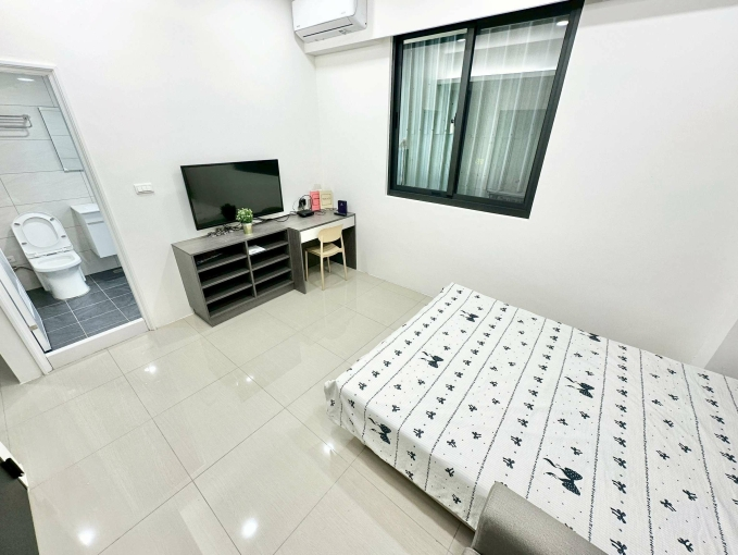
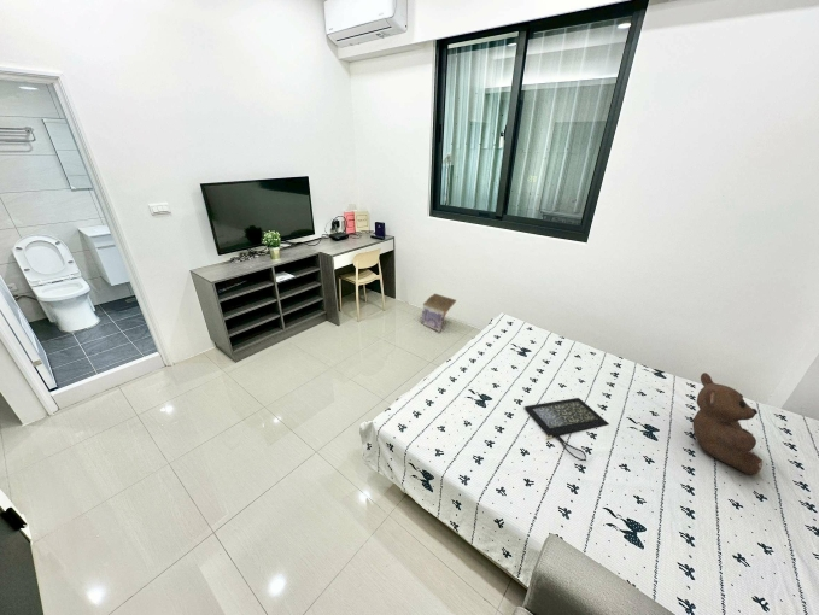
+ teddy bear (727, 421)
+ cardboard box (437, 311)
+ clutch bag (563, 416)
